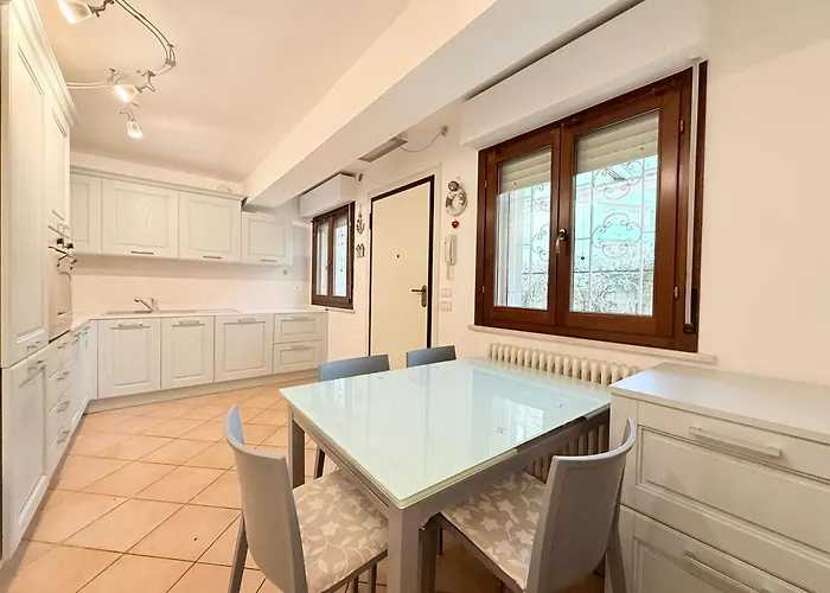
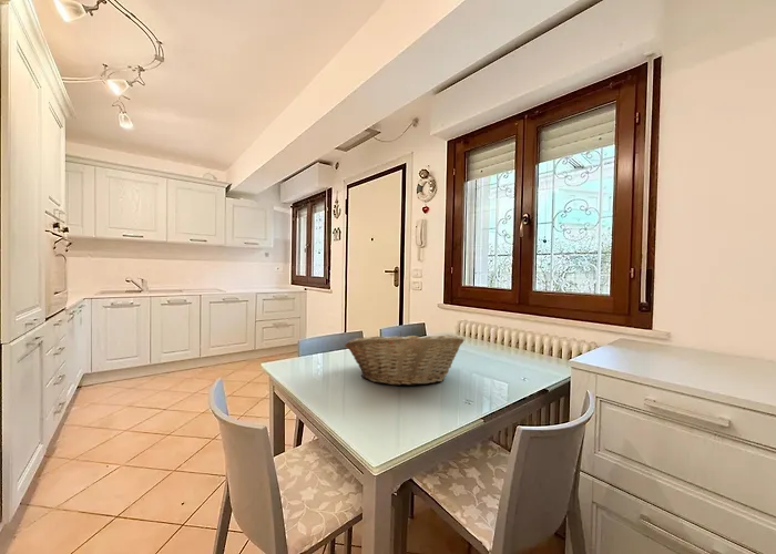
+ fruit basket (404, 351)
